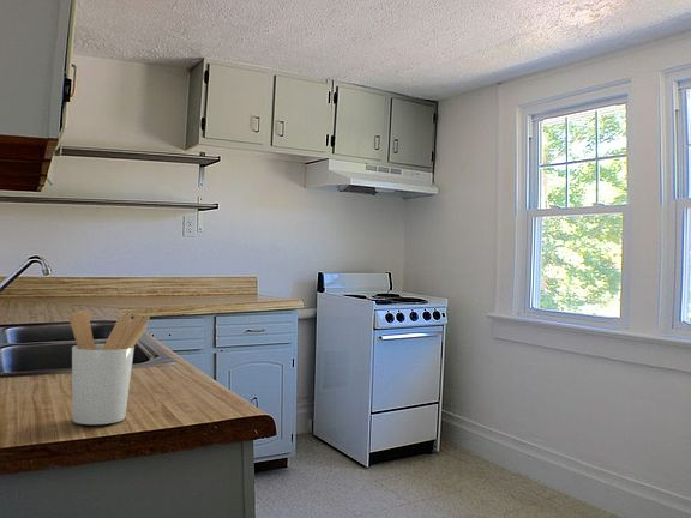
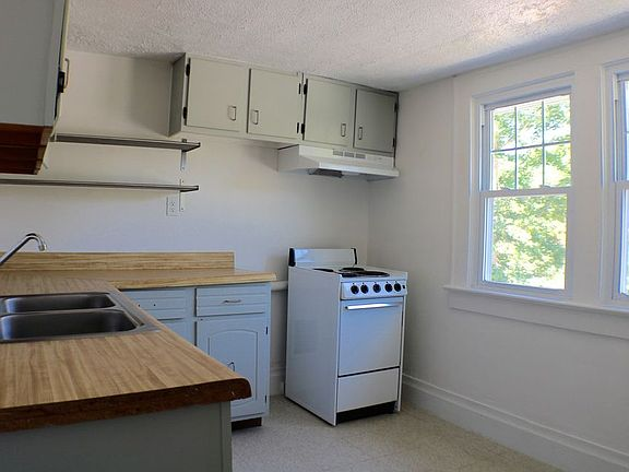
- utensil holder (112, 362)
